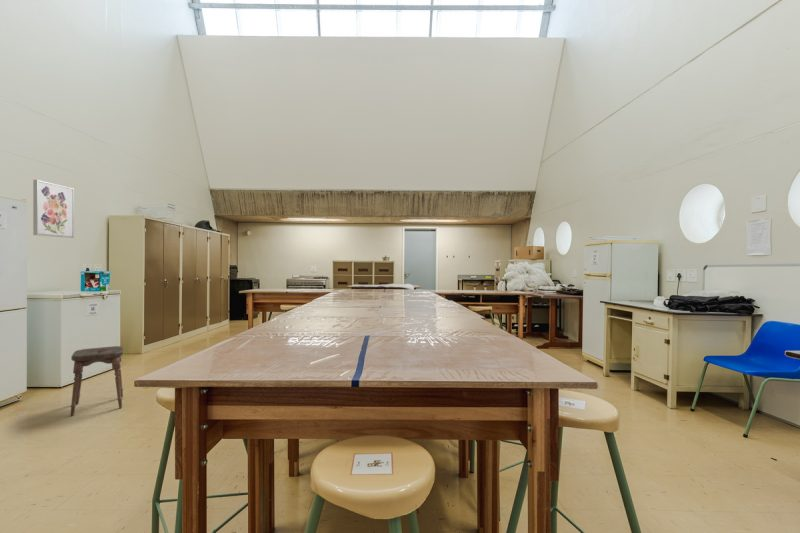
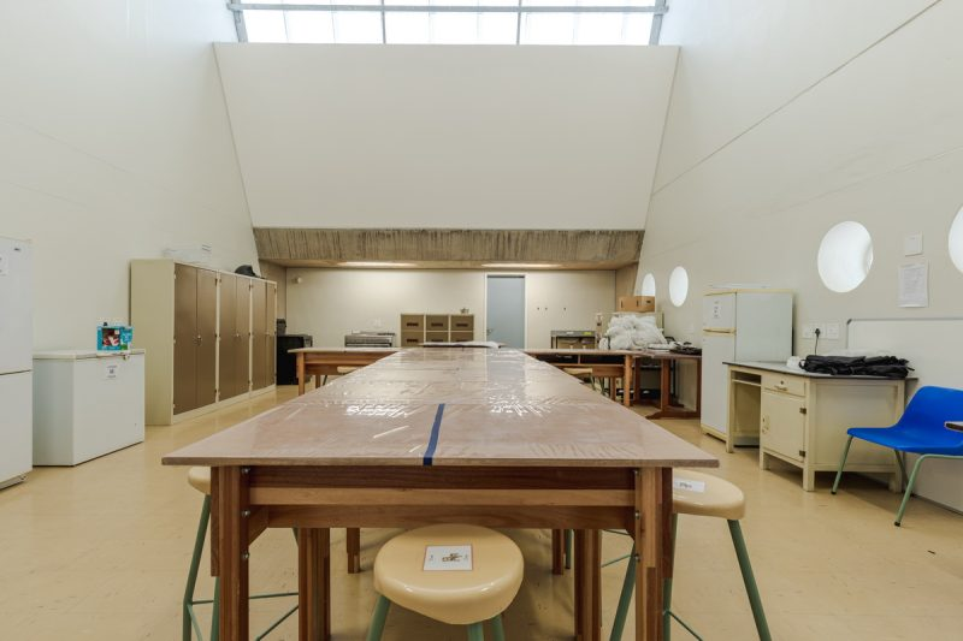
- wall art (54, 210)
- stool (90, 364)
